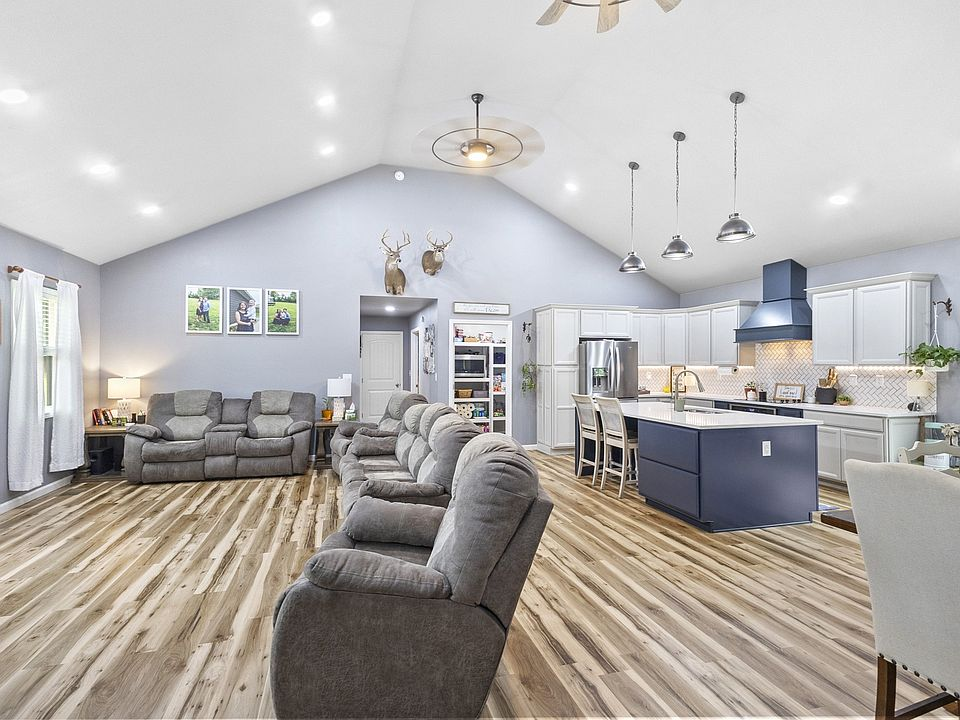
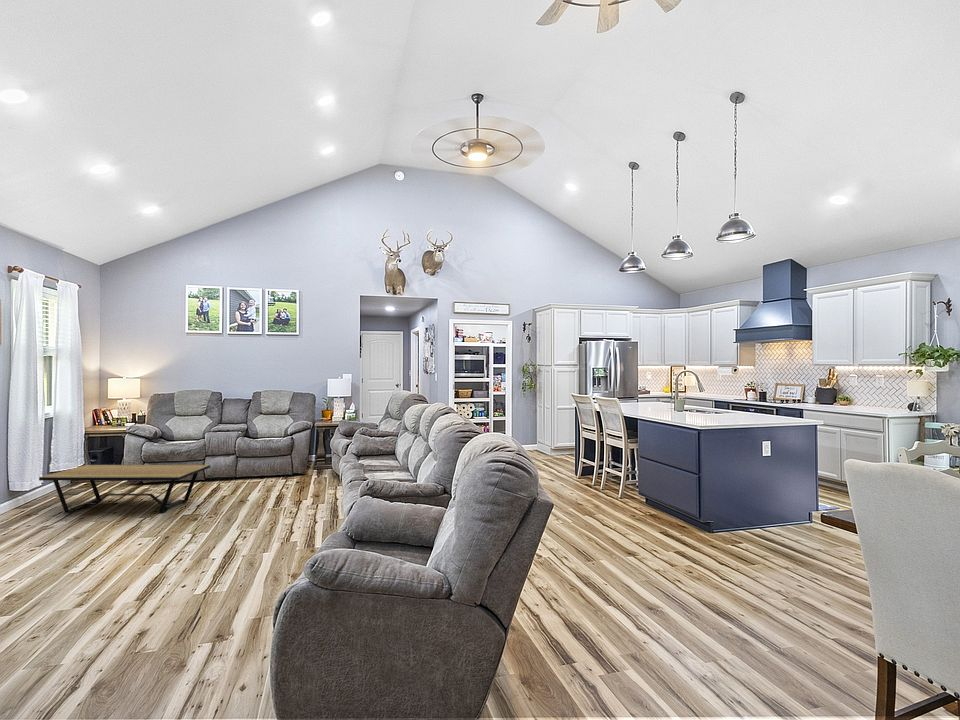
+ coffee table (129, 494)
